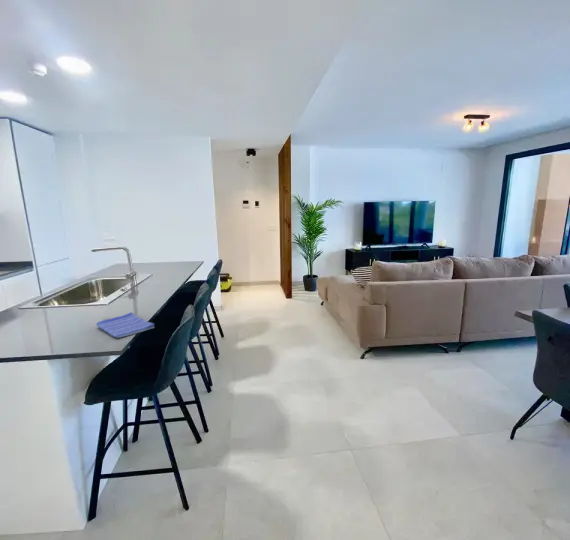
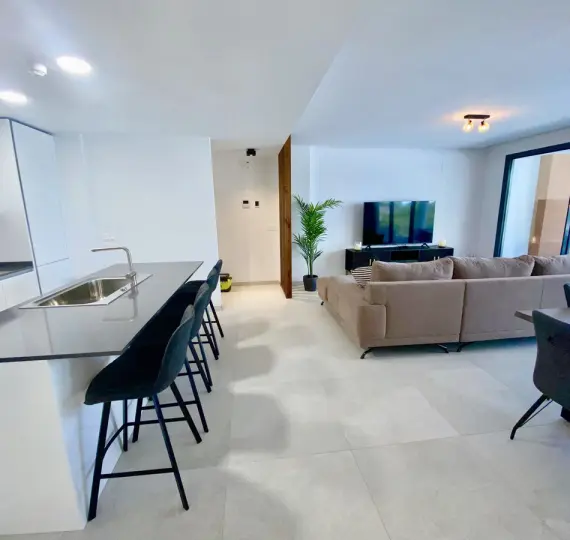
- dish towel (125, 324)
